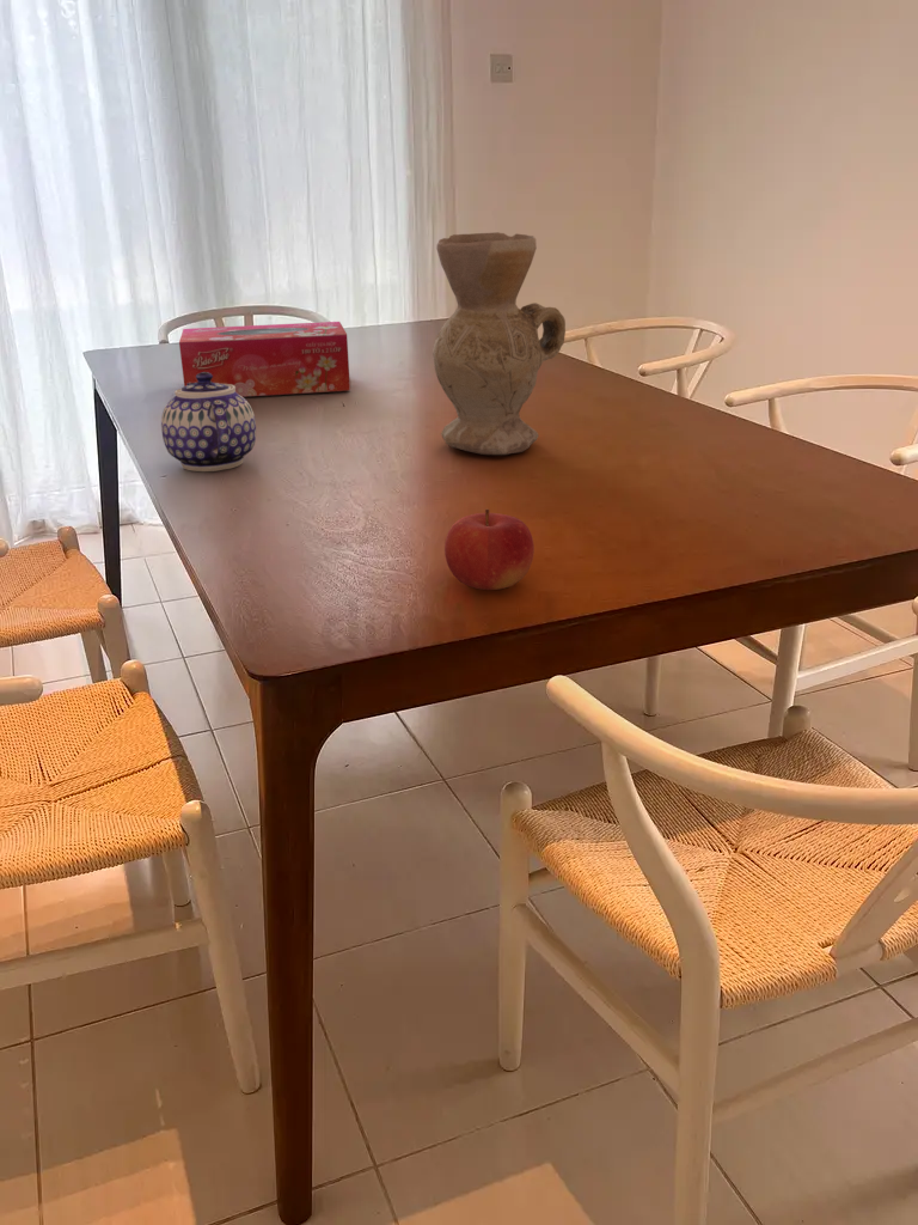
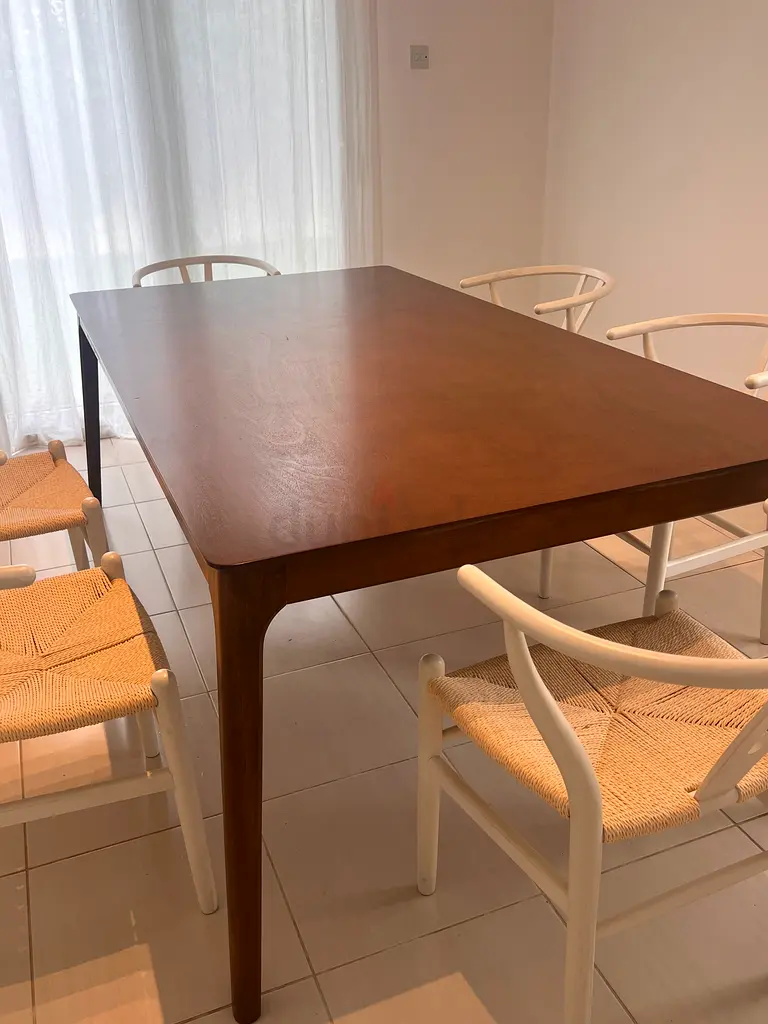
- vase (501, 345)
- fruit (489, 547)
- tissue box (265, 359)
- teapot (208, 418)
